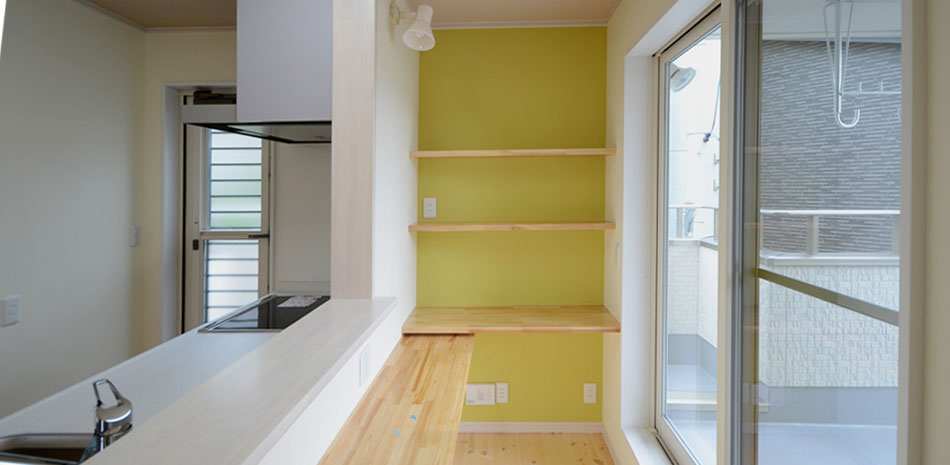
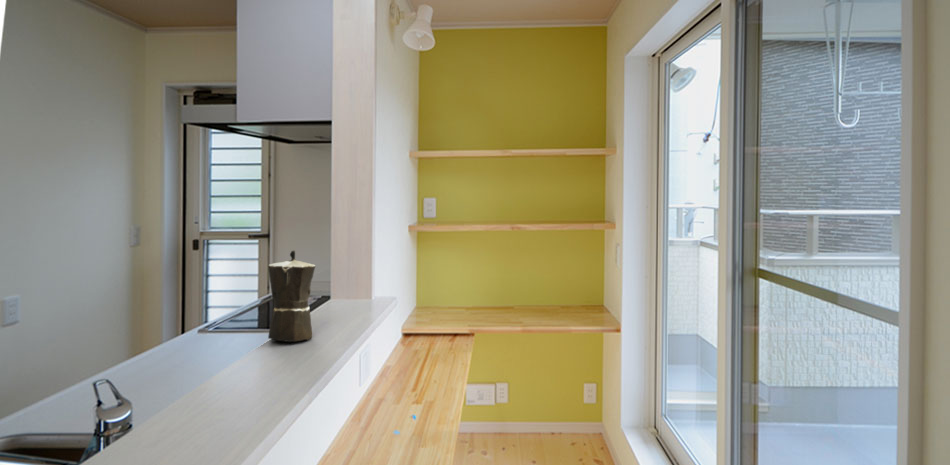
+ moka pot (293, 293)
